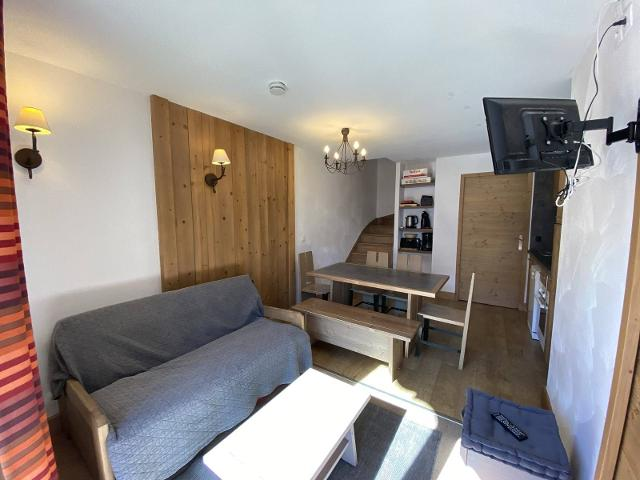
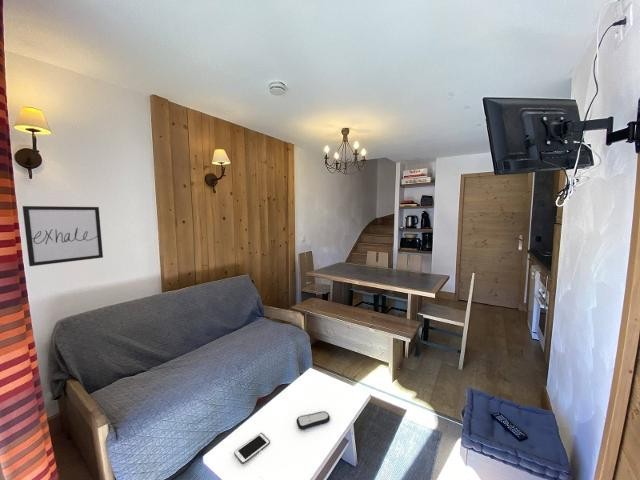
+ remote control (313, 419)
+ wall art (66, 234)
+ cell phone (252, 447)
